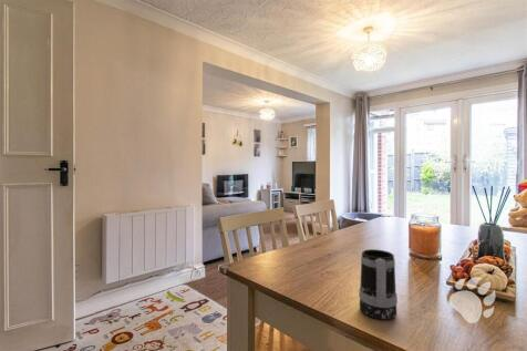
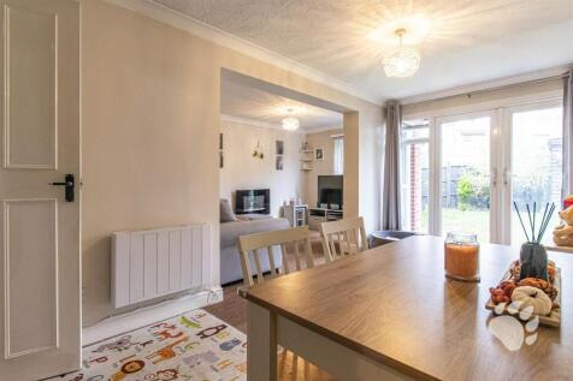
- mug (378, 283)
